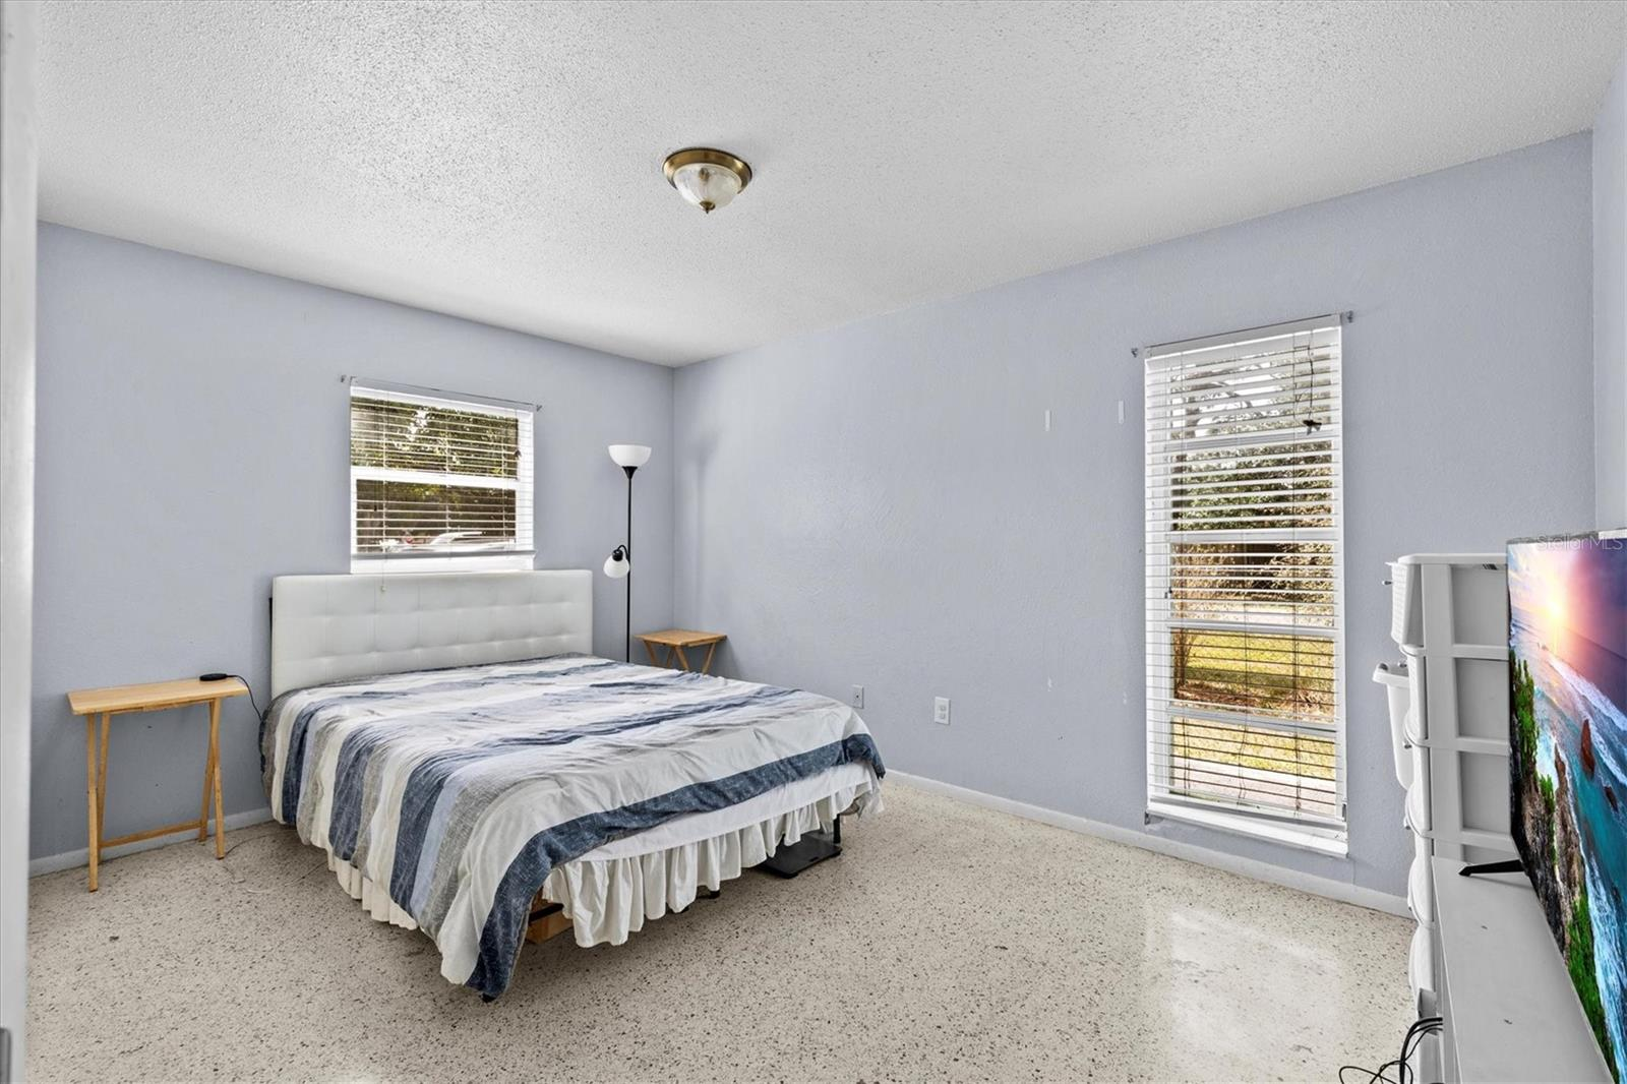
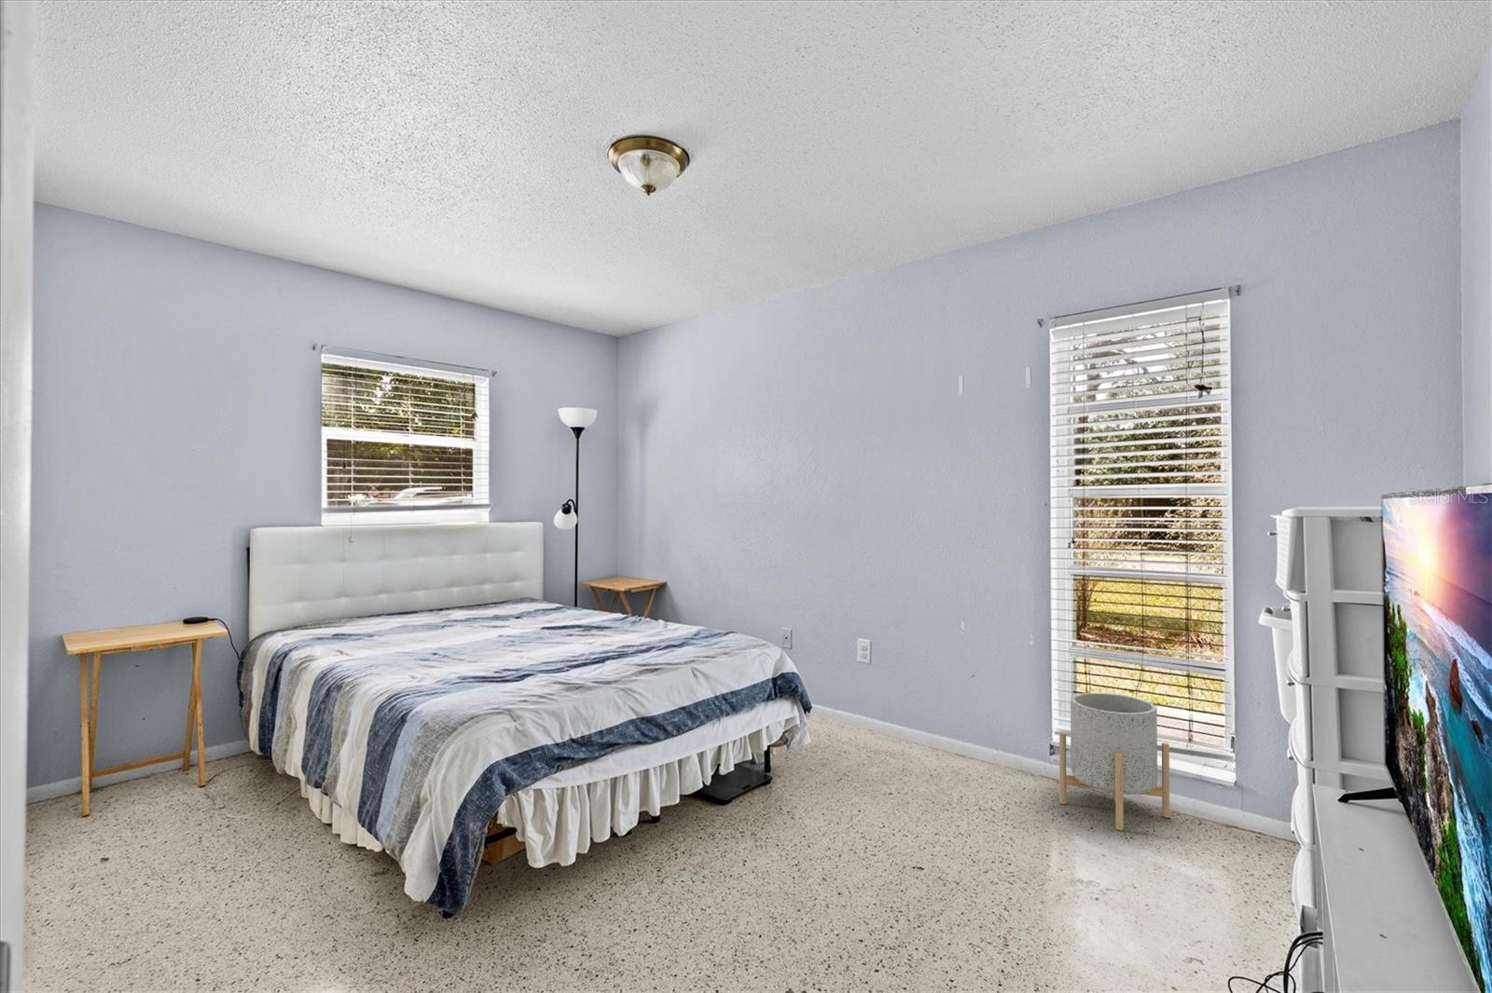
+ planter (1113, 756)
